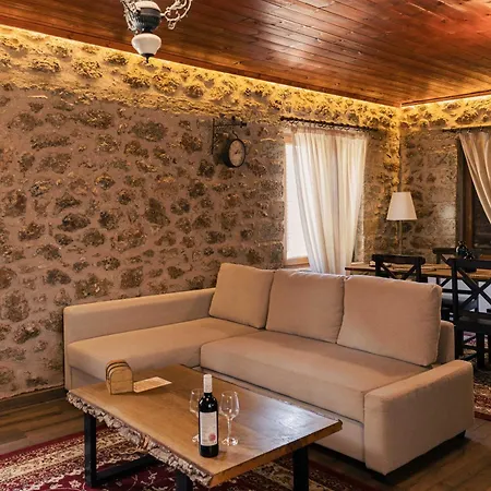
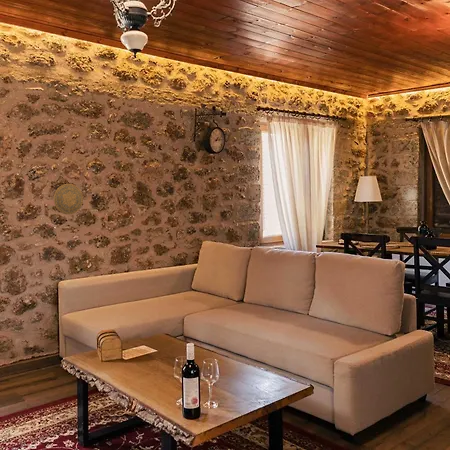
+ decorative plate (69, 199)
